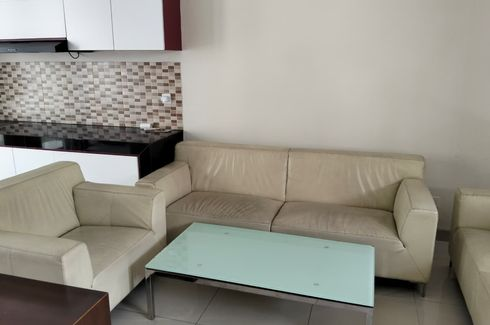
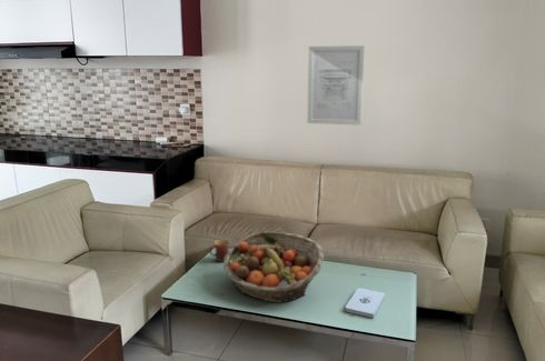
+ fruit basket (272, 265)
+ wall art (335, 86)
+ notepad (365, 301)
+ mug (219, 251)
